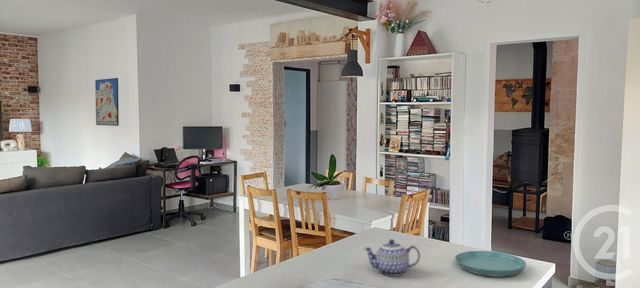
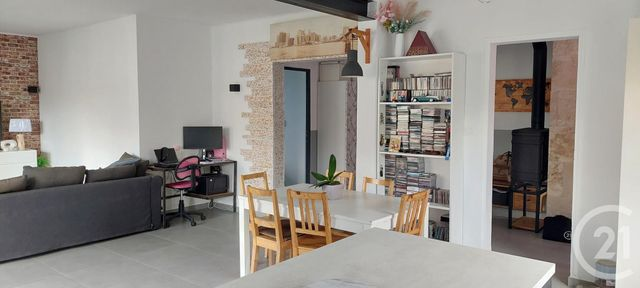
- wall art (106, 102)
- teapot (391, 256)
- saucer (489, 264)
